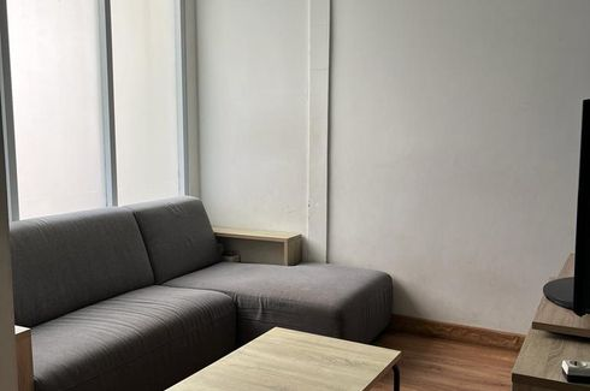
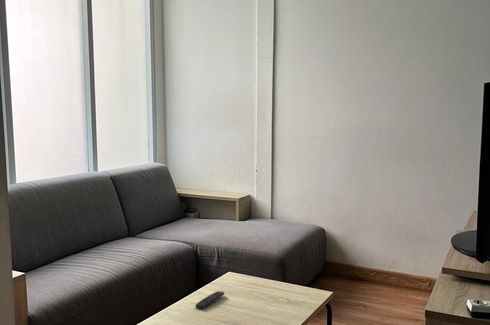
+ remote control (211, 298)
